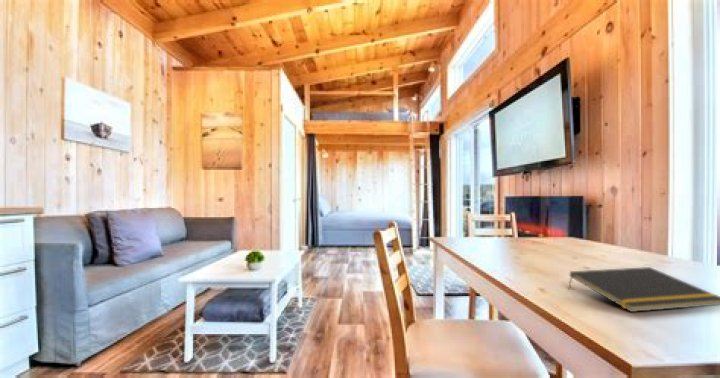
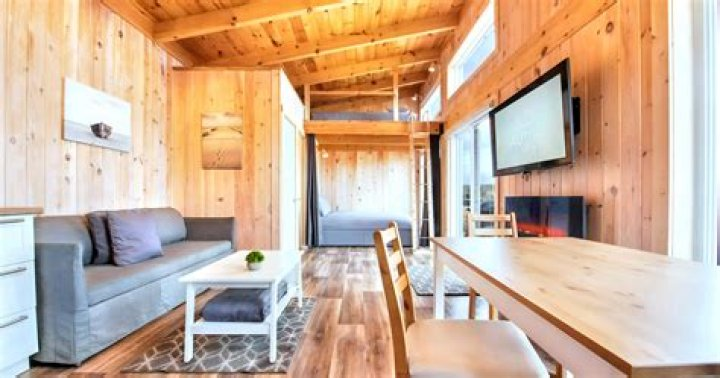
- notepad (641, 286)
